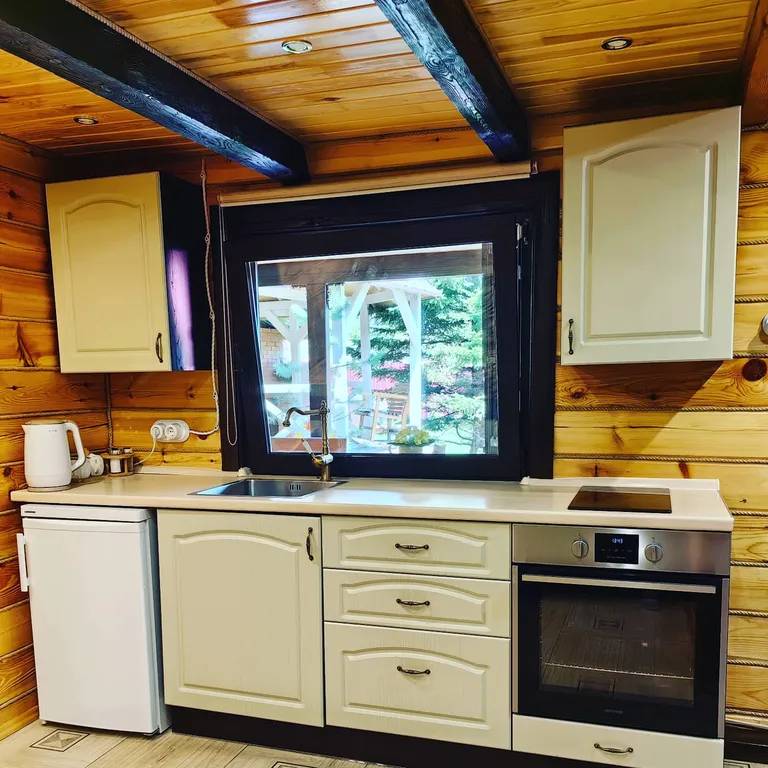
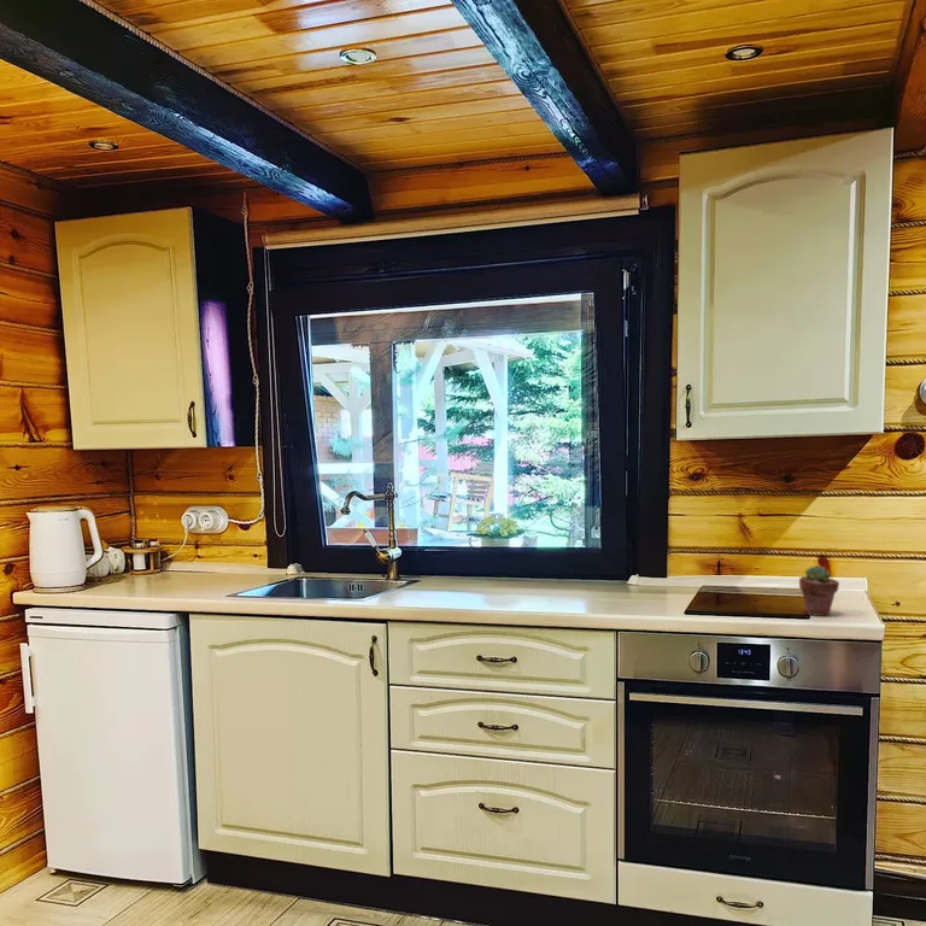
+ potted succulent (817, 588)
